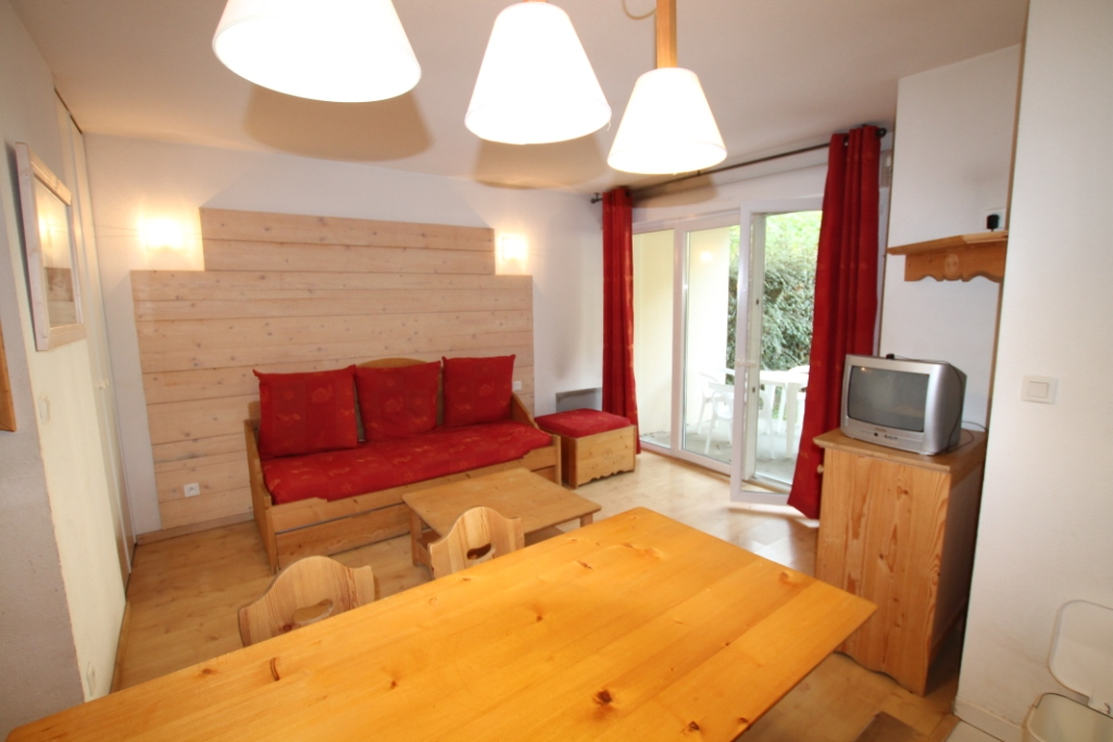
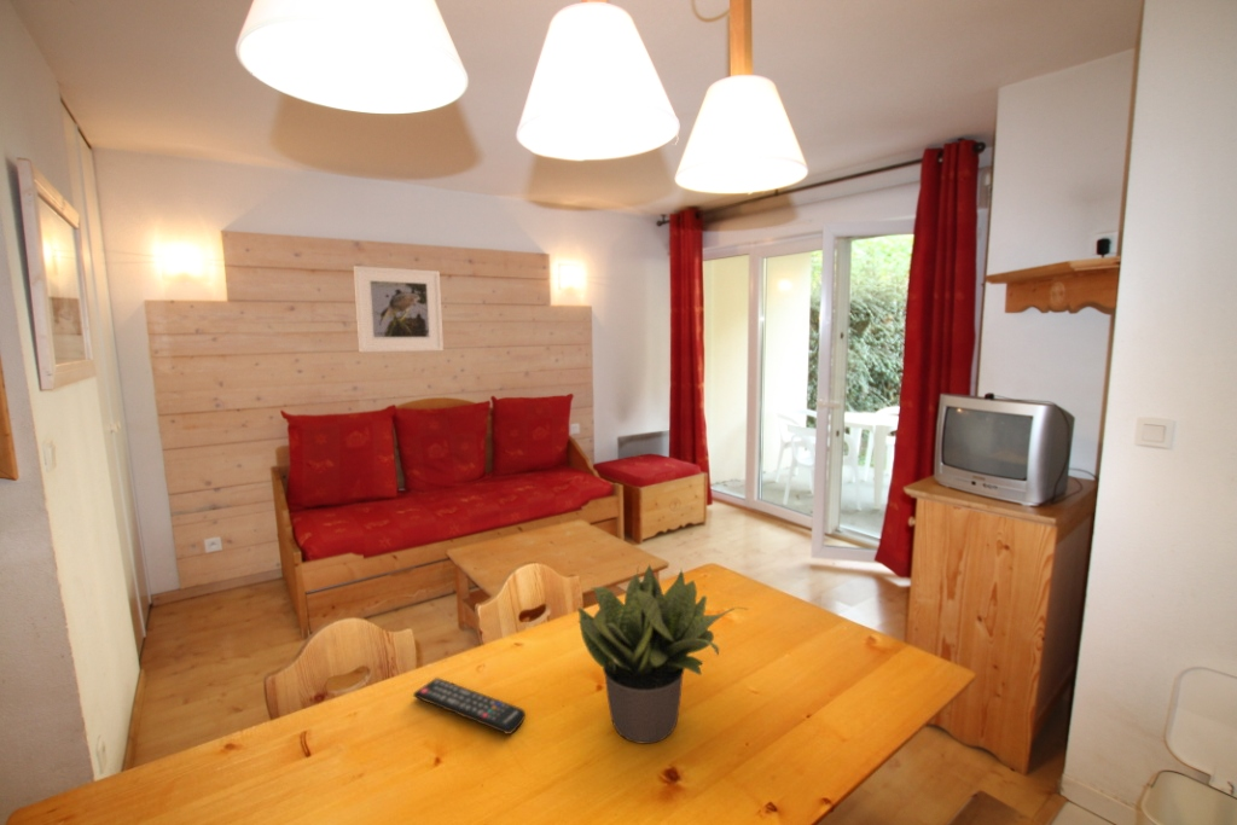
+ remote control (467, 704)
+ potted plant (663, 646)
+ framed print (400, 310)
